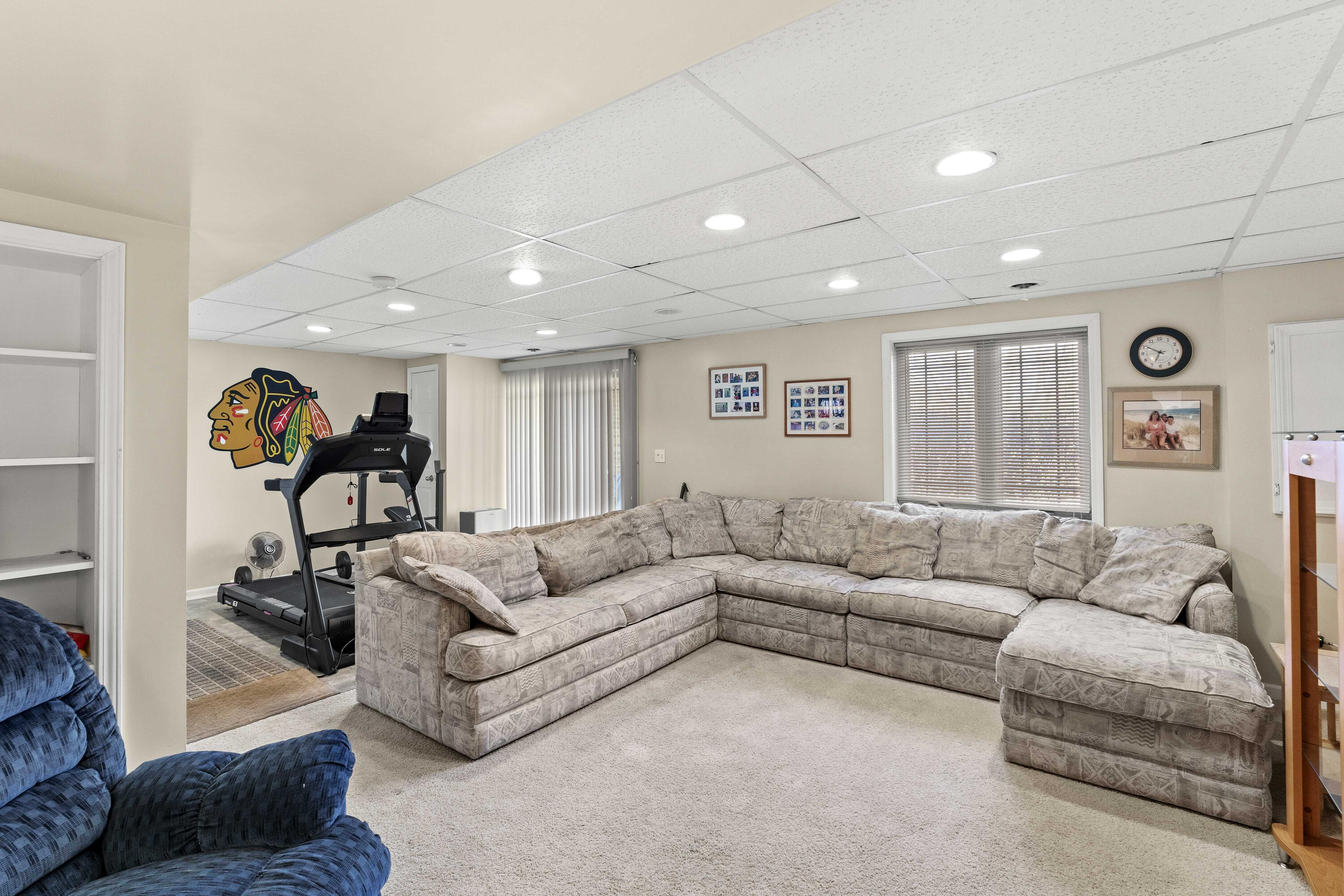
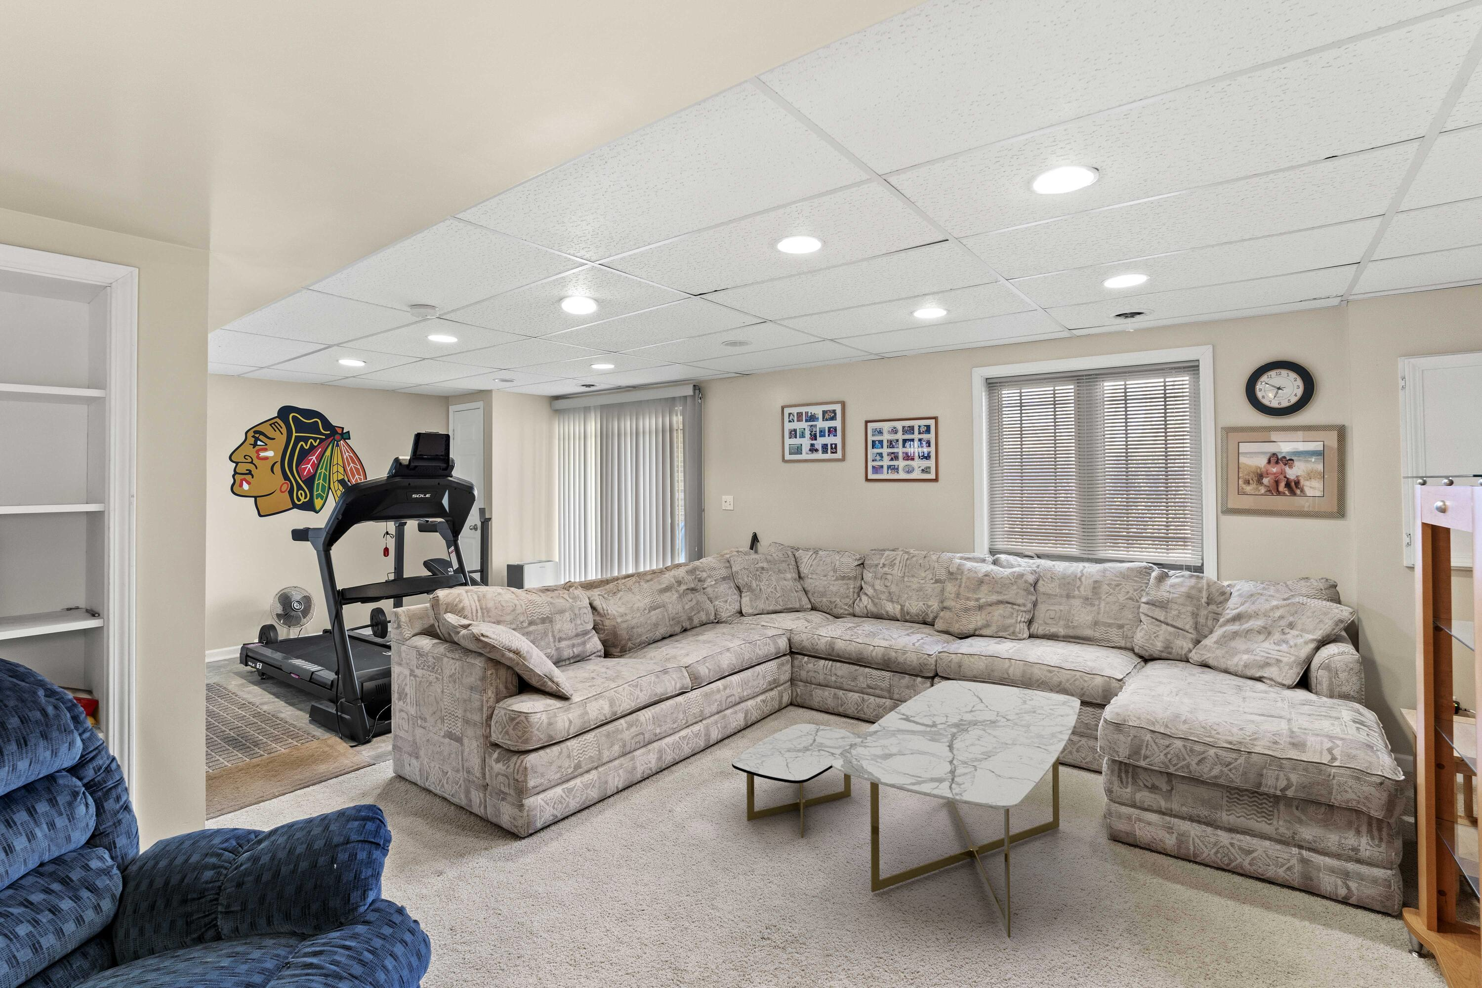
+ coffee table (894, 774)
